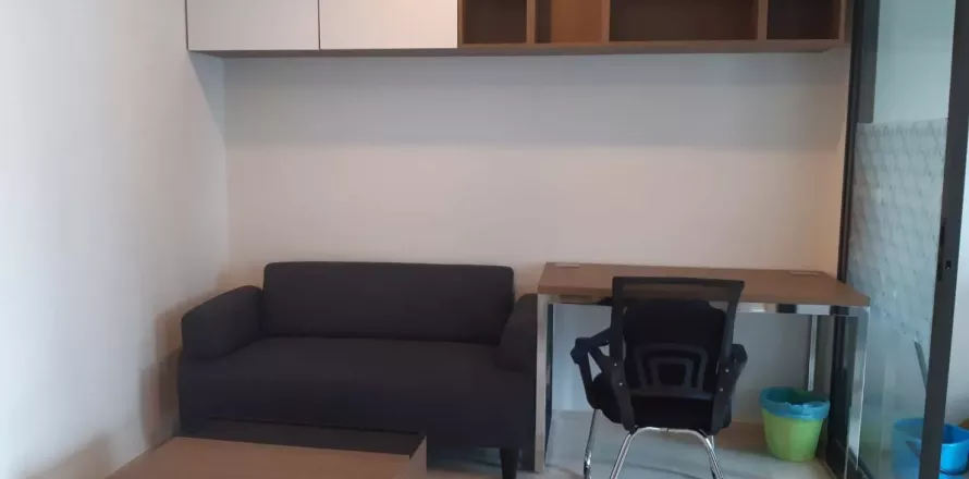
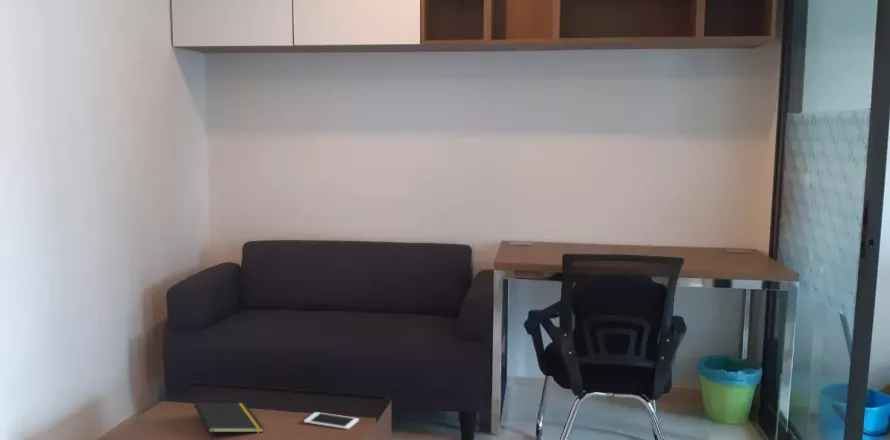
+ cell phone (331, 420)
+ notepad (228, 417)
